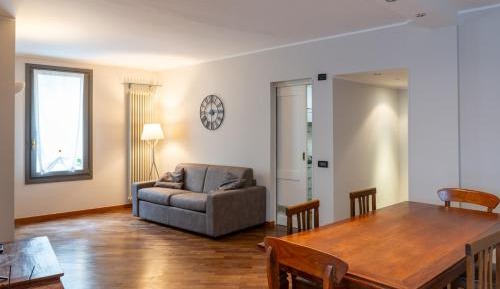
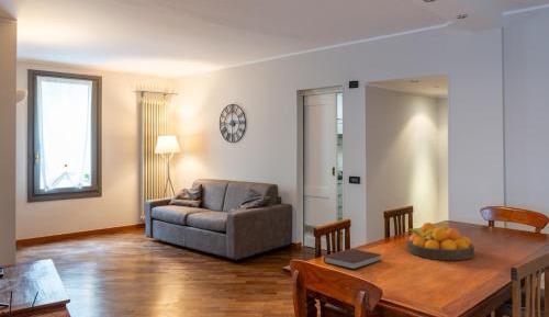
+ notebook (352, 258)
+ fruit bowl (439, 238)
